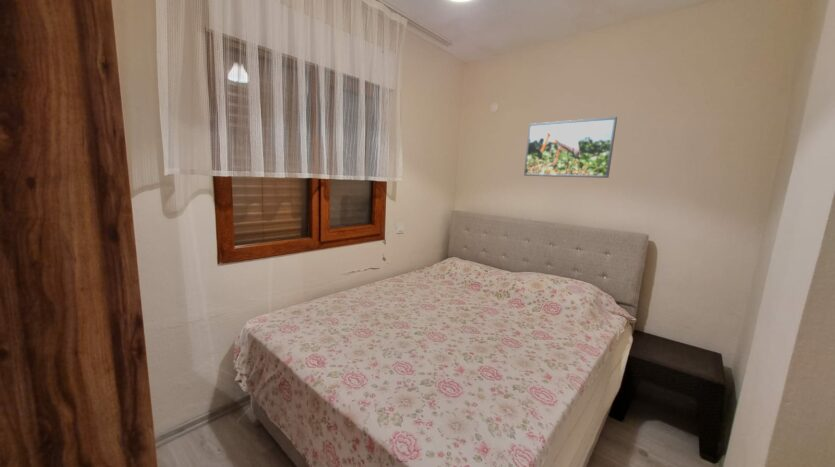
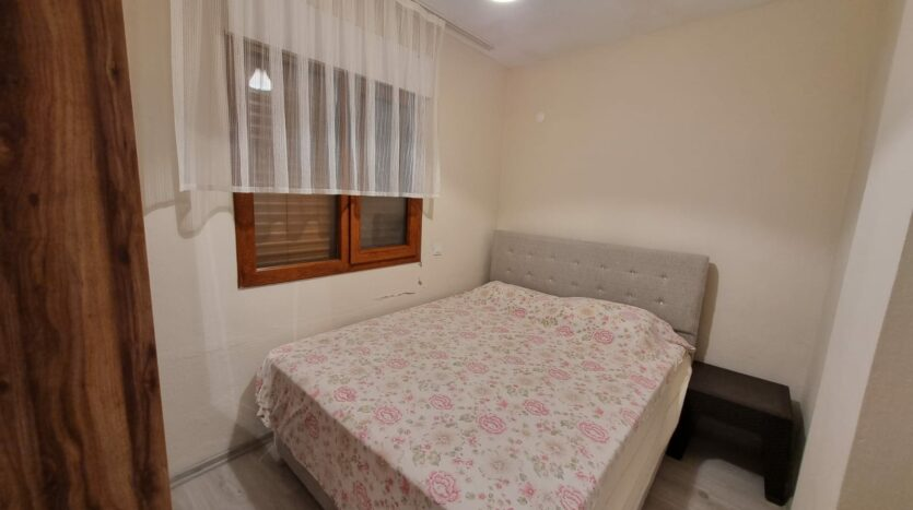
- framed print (566, 149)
